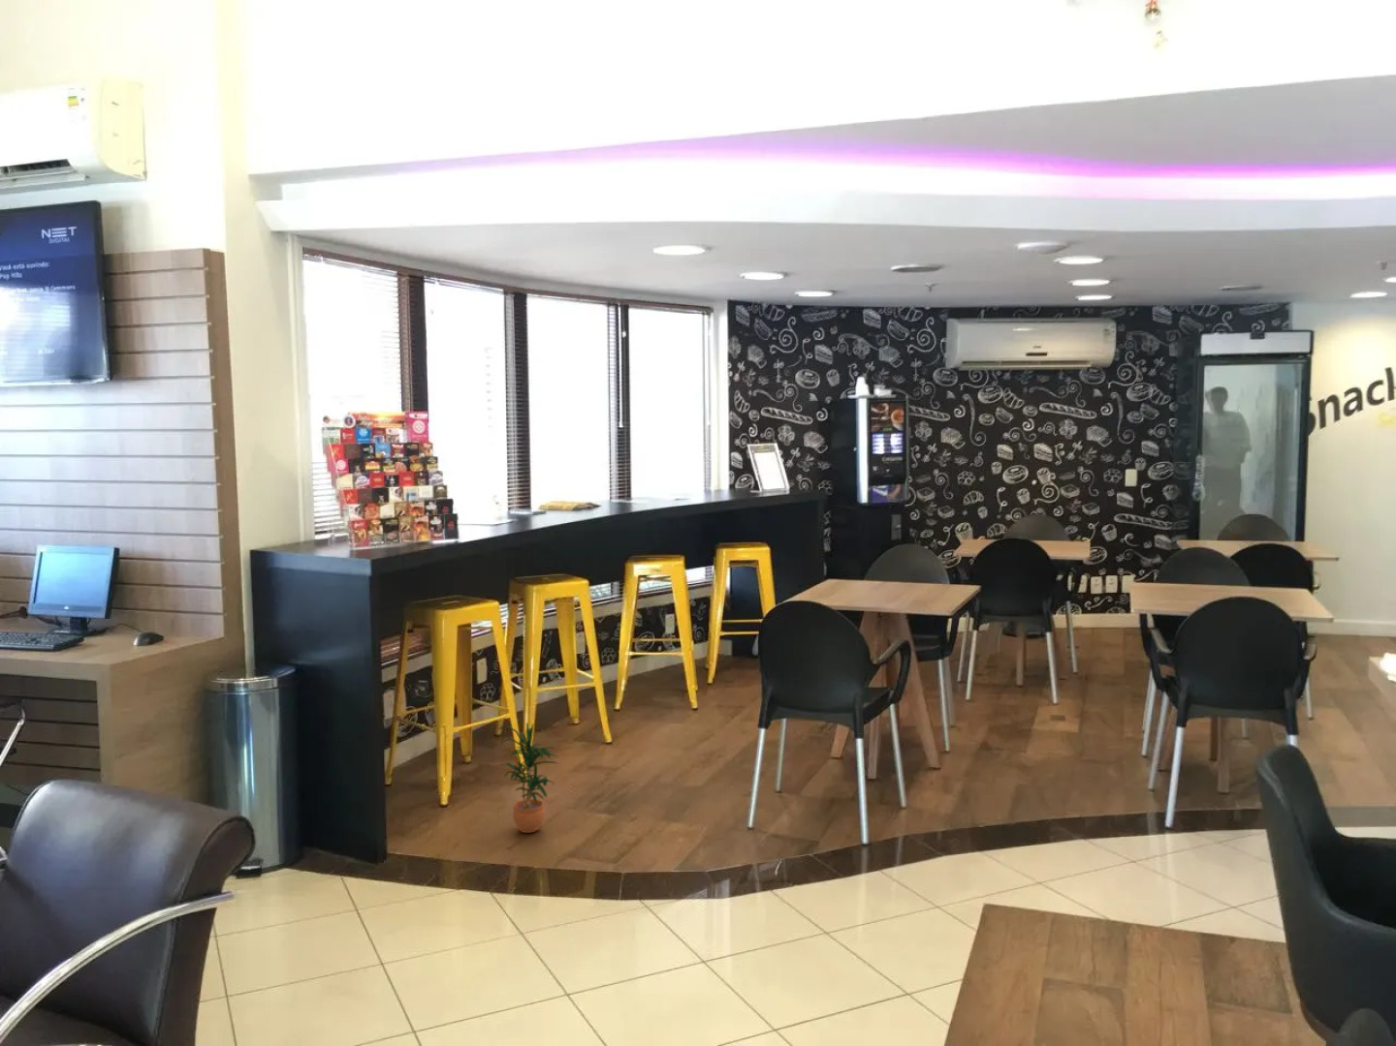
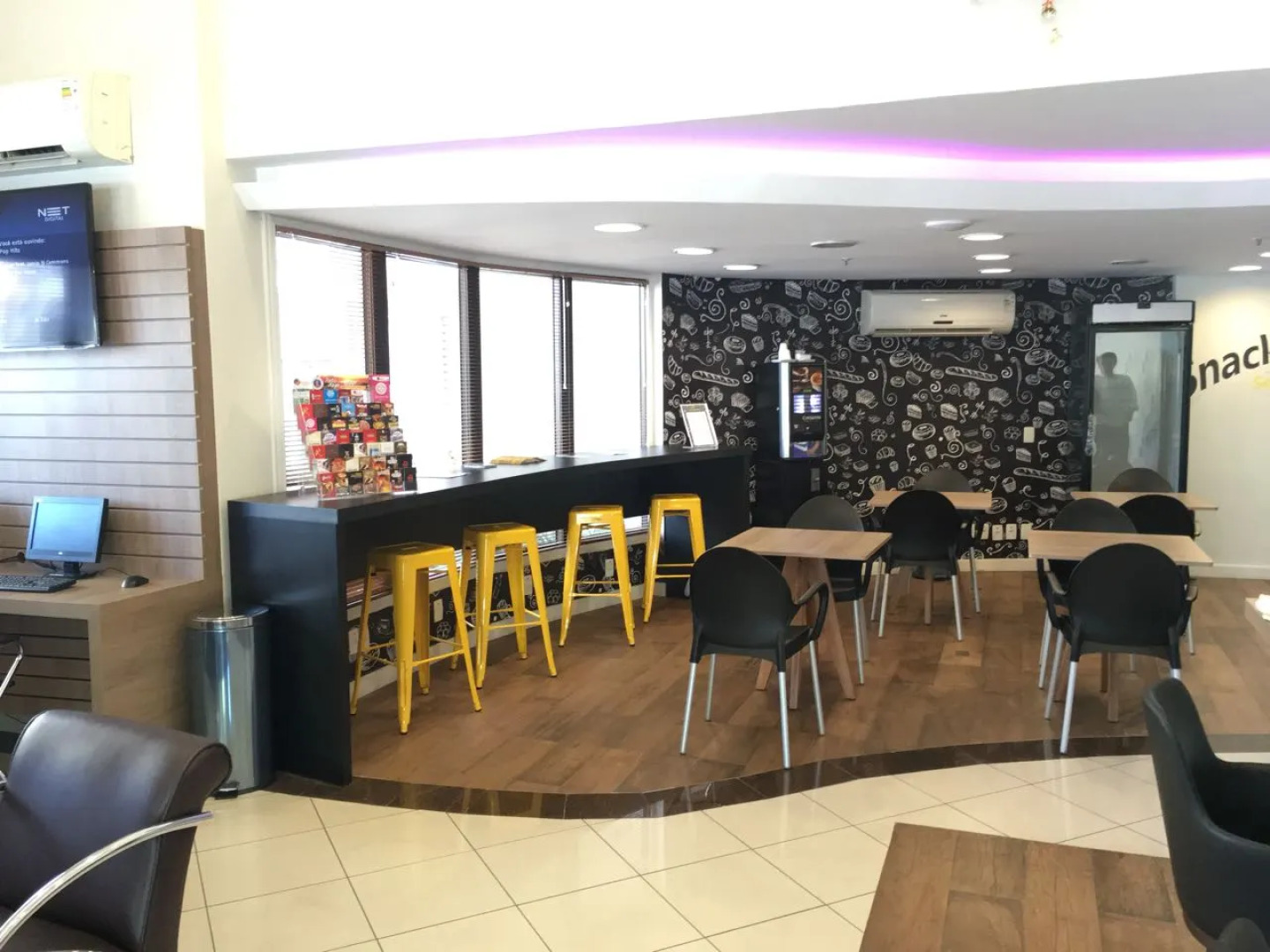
- potted plant (532, 776)
